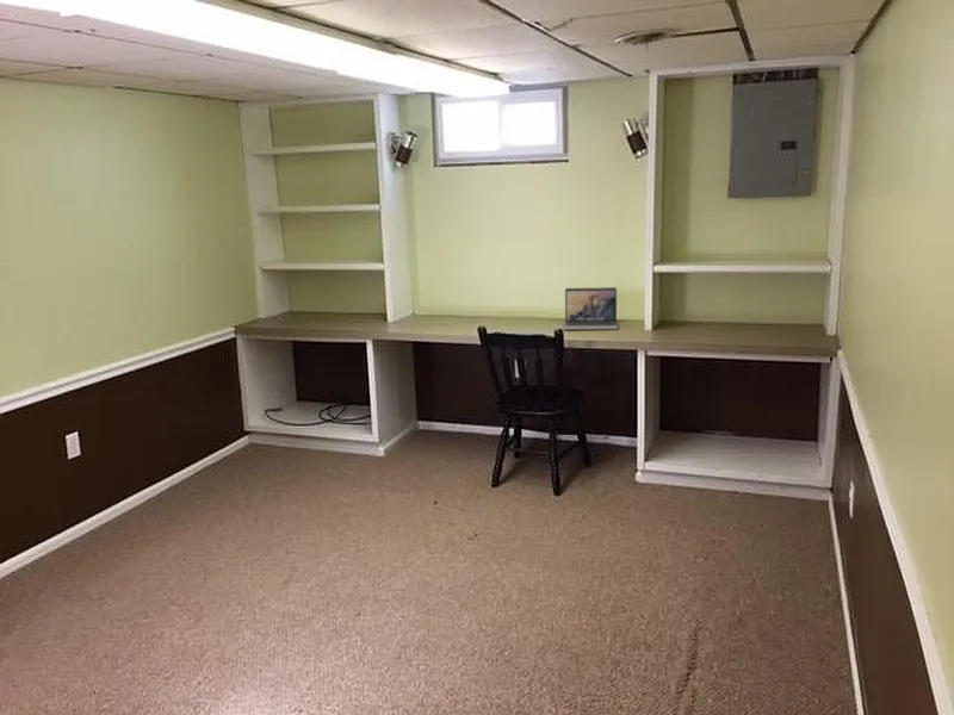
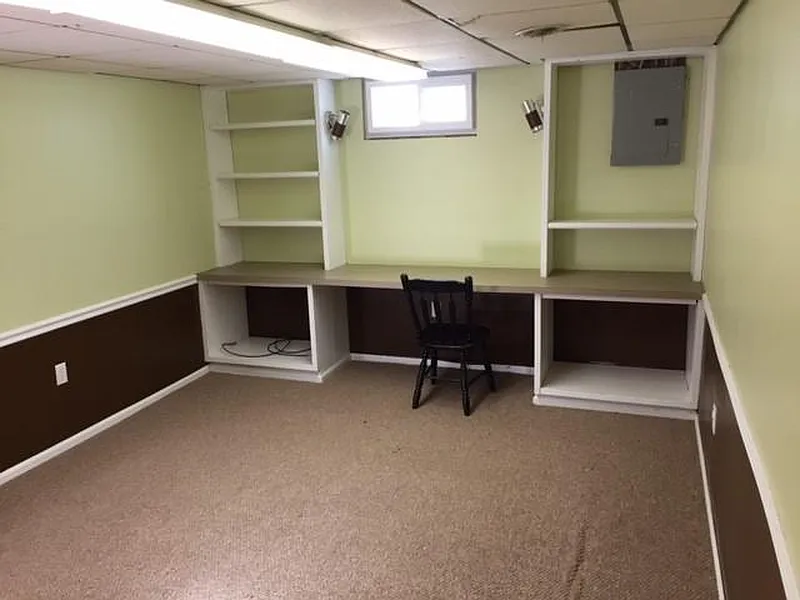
- laptop (590, 309)
